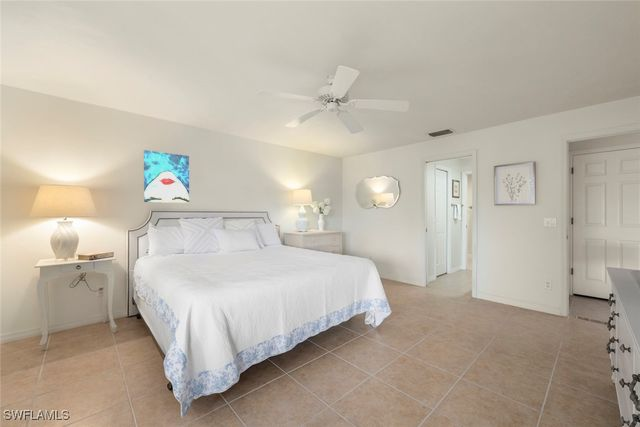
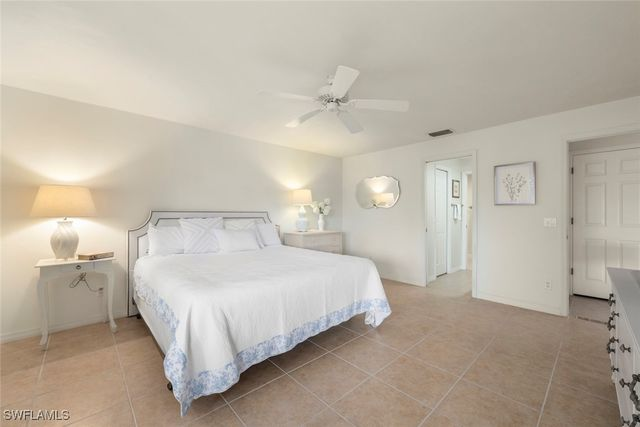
- wall art (167, 177)
